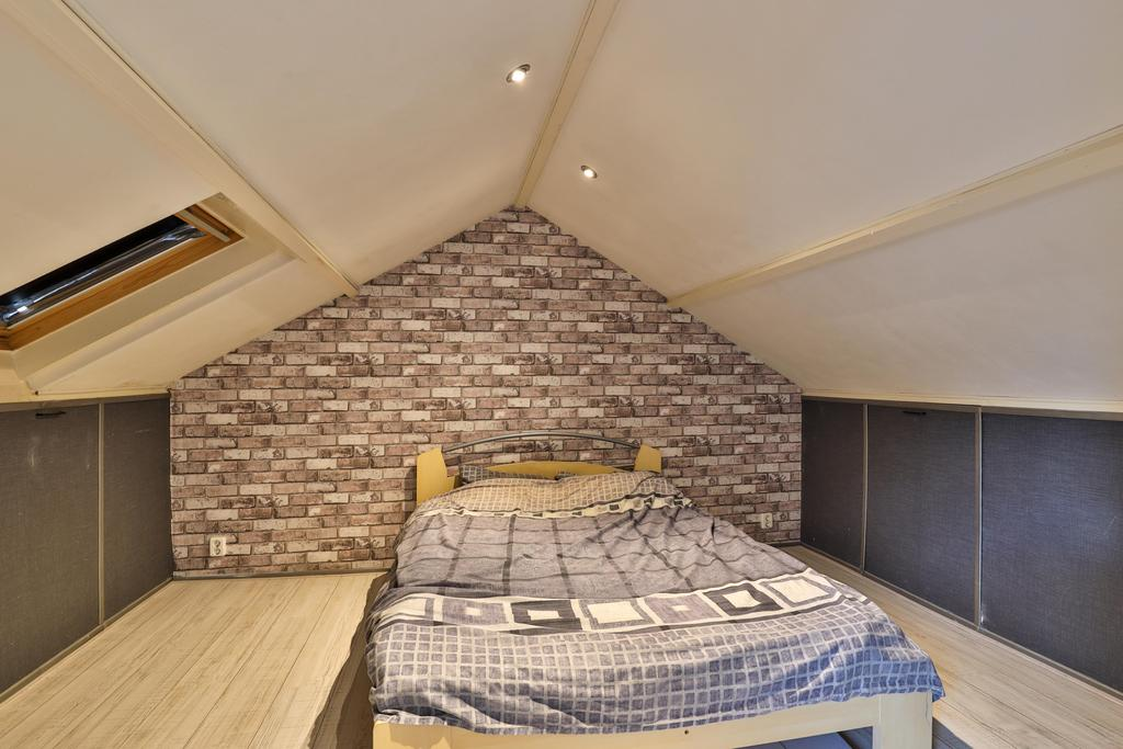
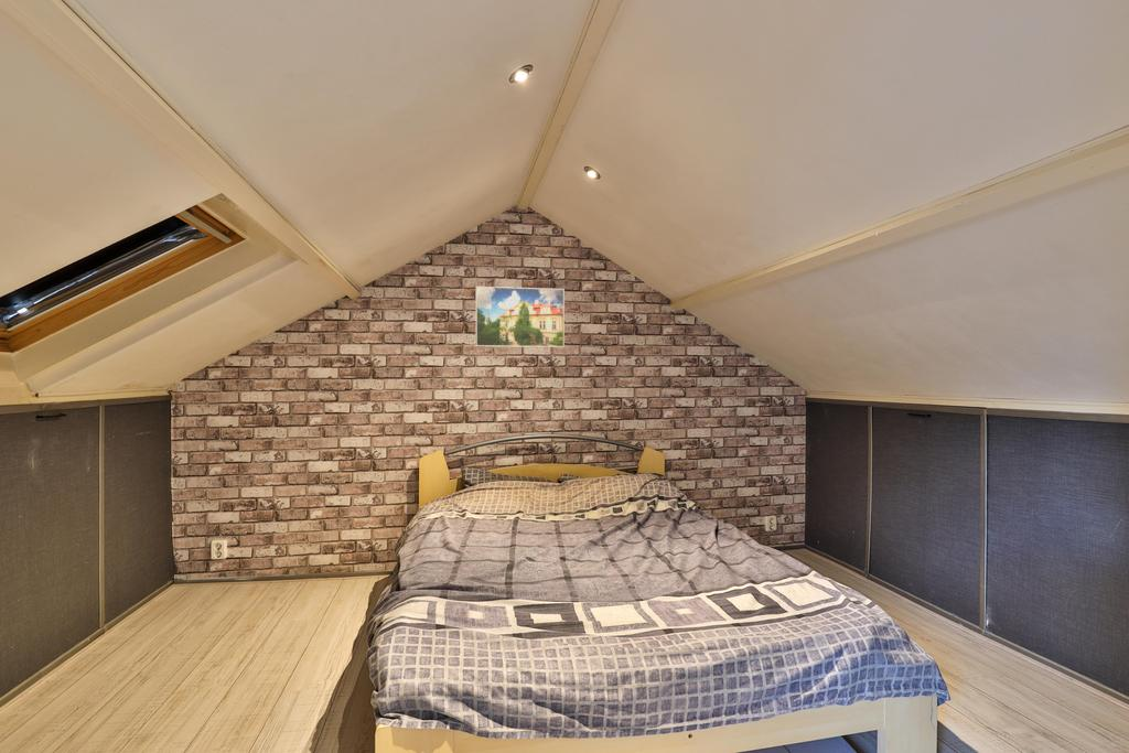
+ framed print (520, 316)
